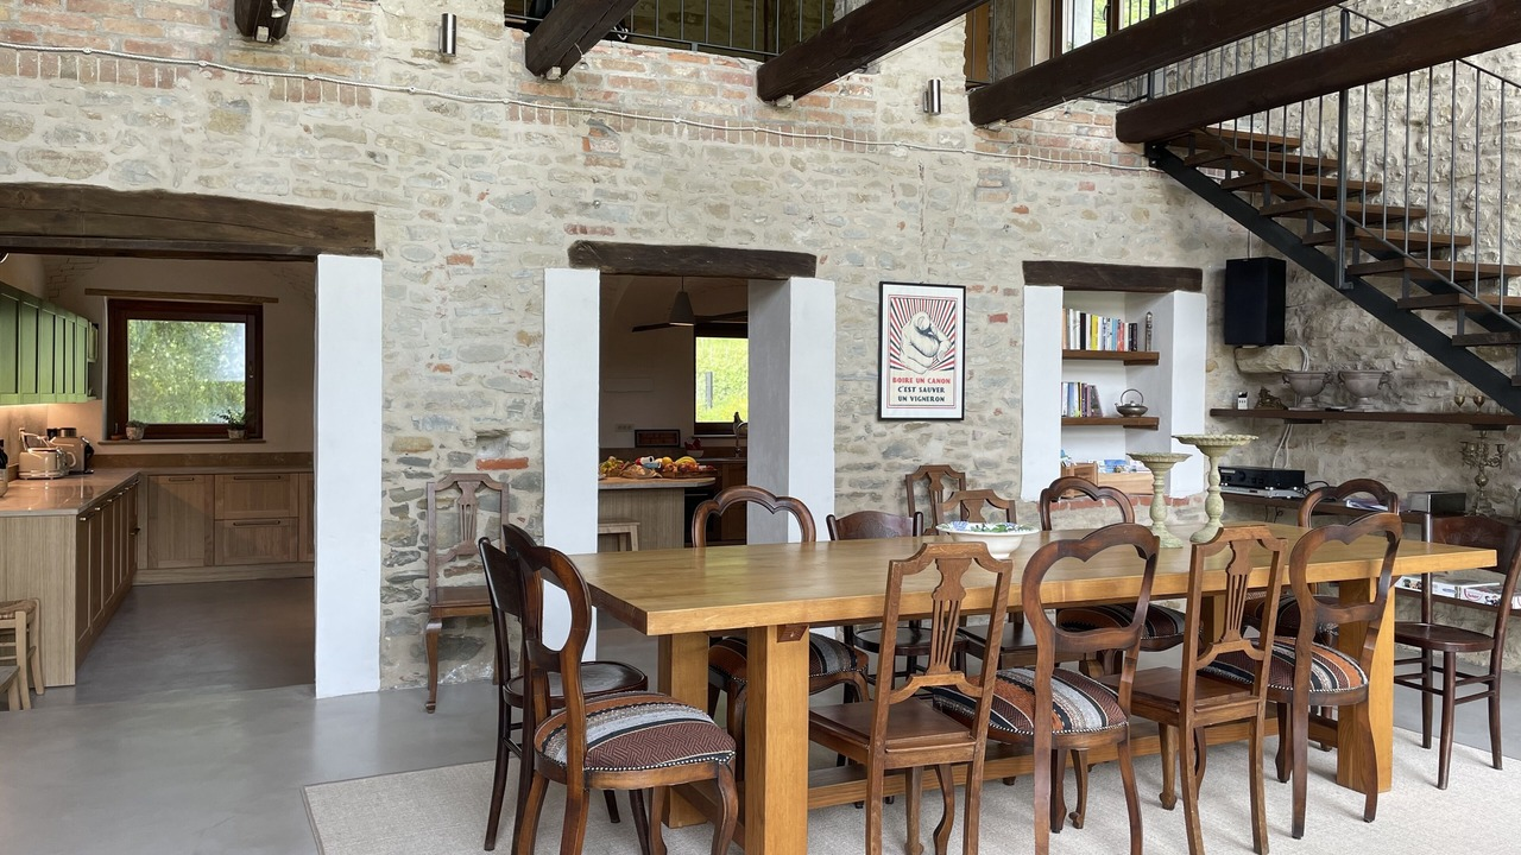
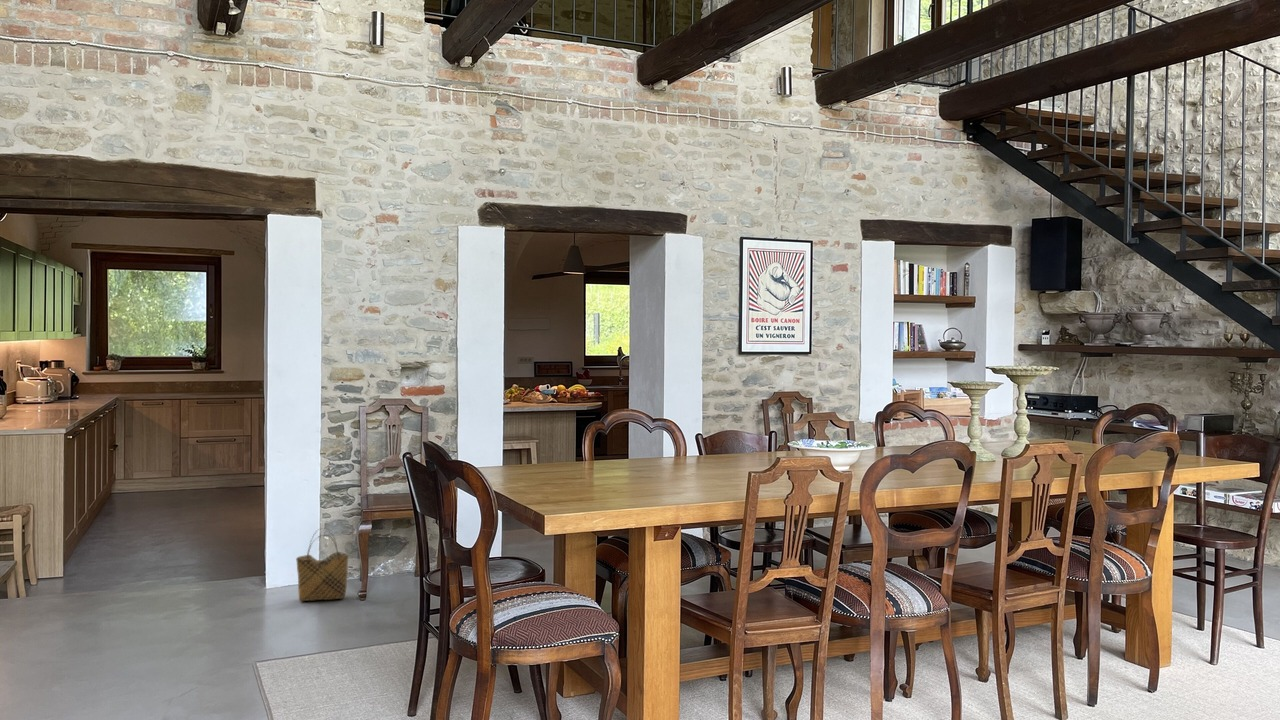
+ woven basket (322, 565)
